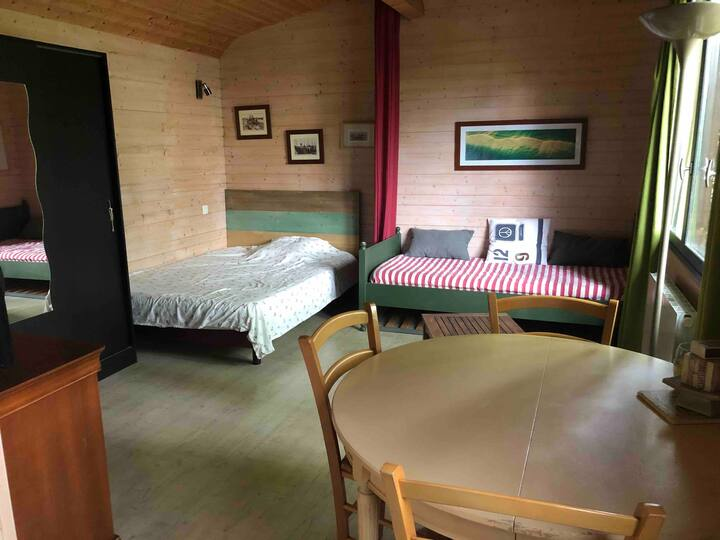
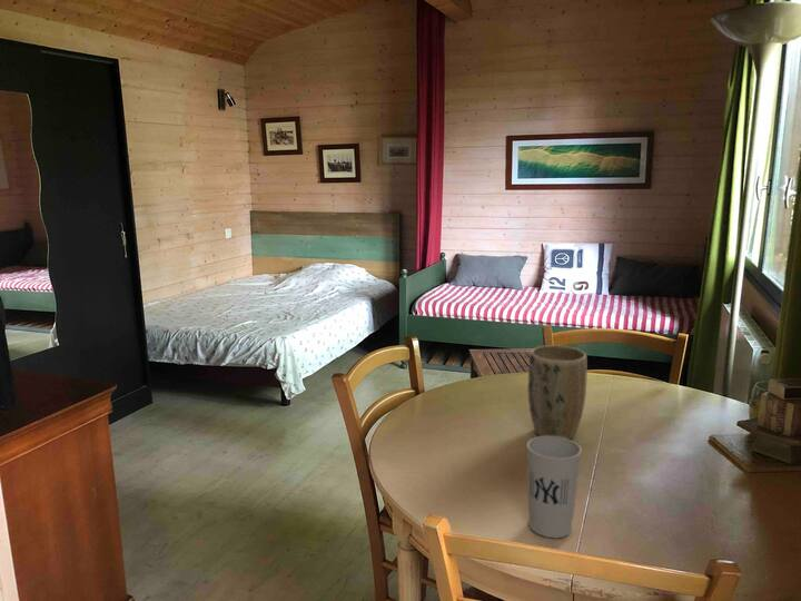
+ plant pot (556, 393)
+ cup (552, 486)
